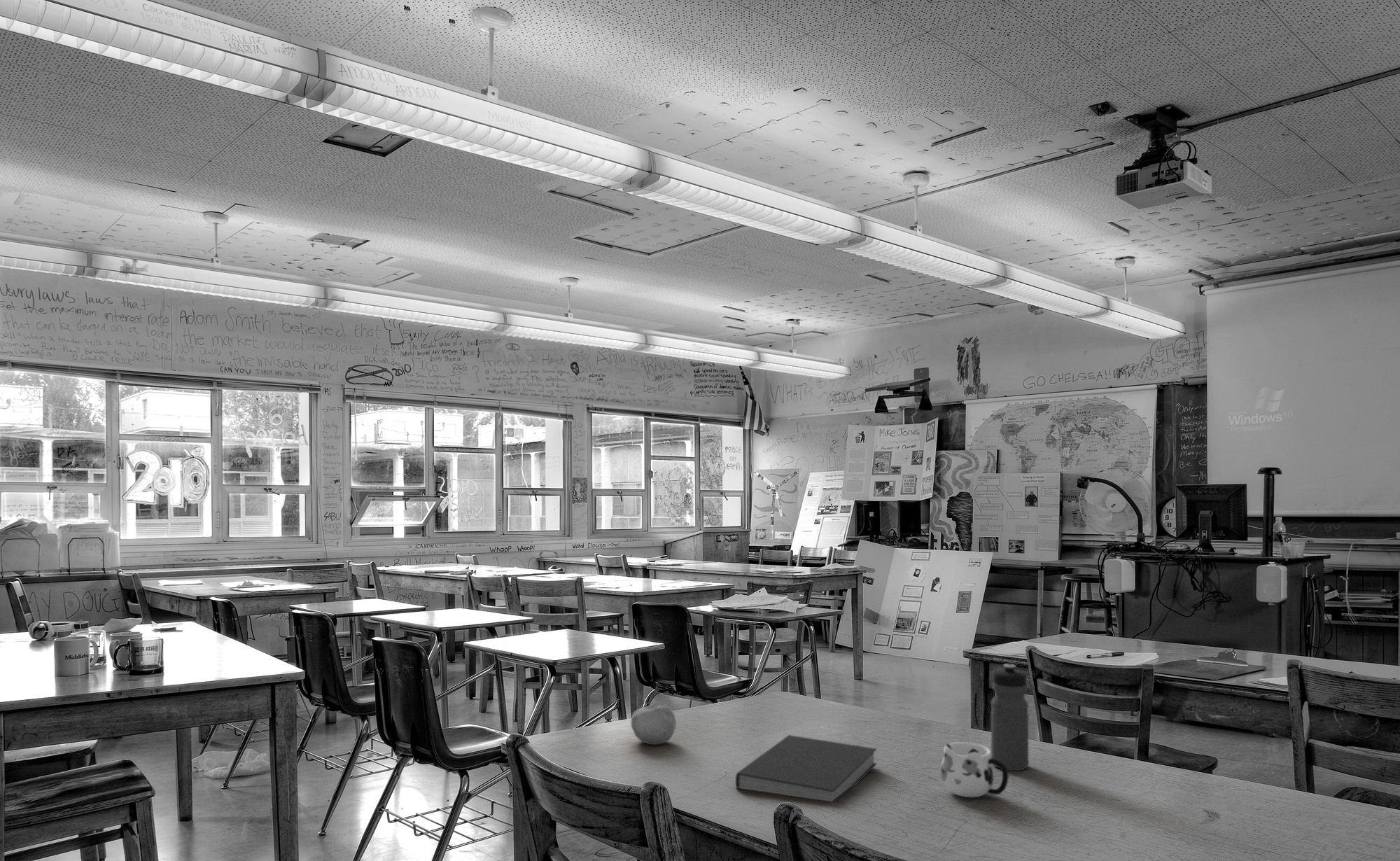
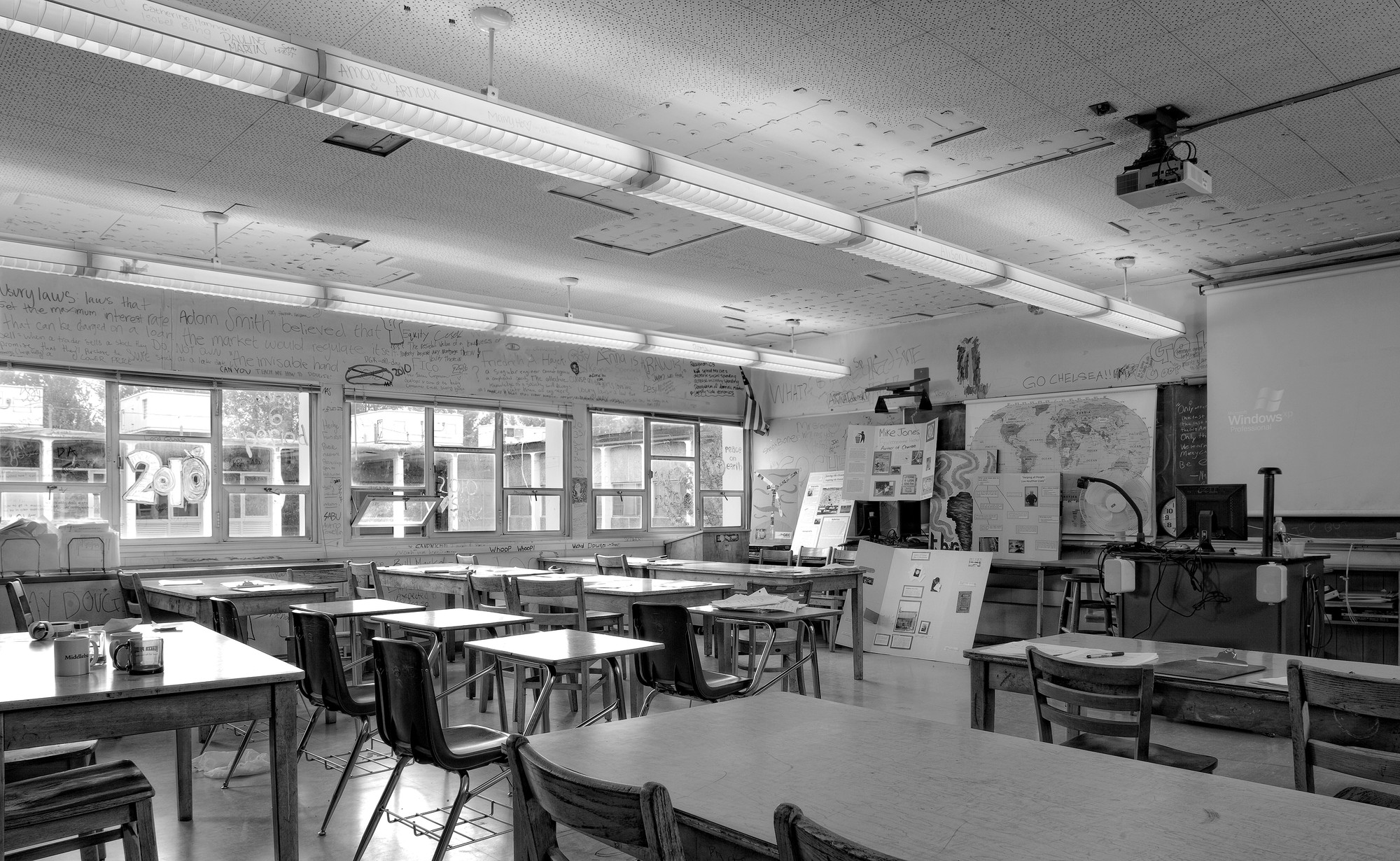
- apple (653, 723)
- notebook (808, 768)
- mug (974, 768)
- water bottle (1009, 715)
